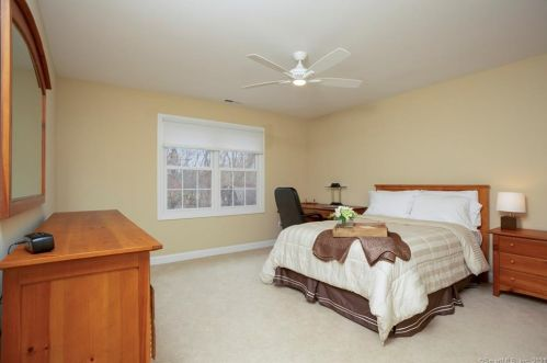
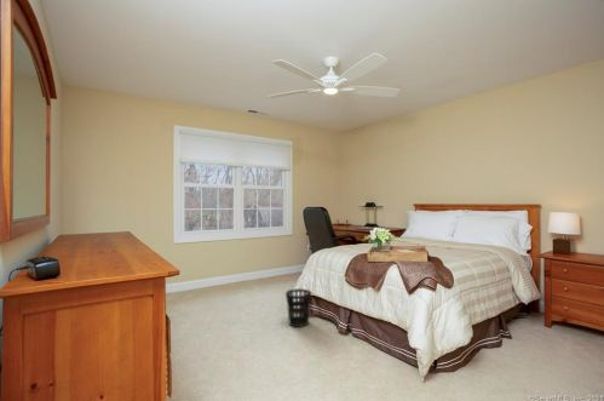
+ wastebasket (298, 308)
